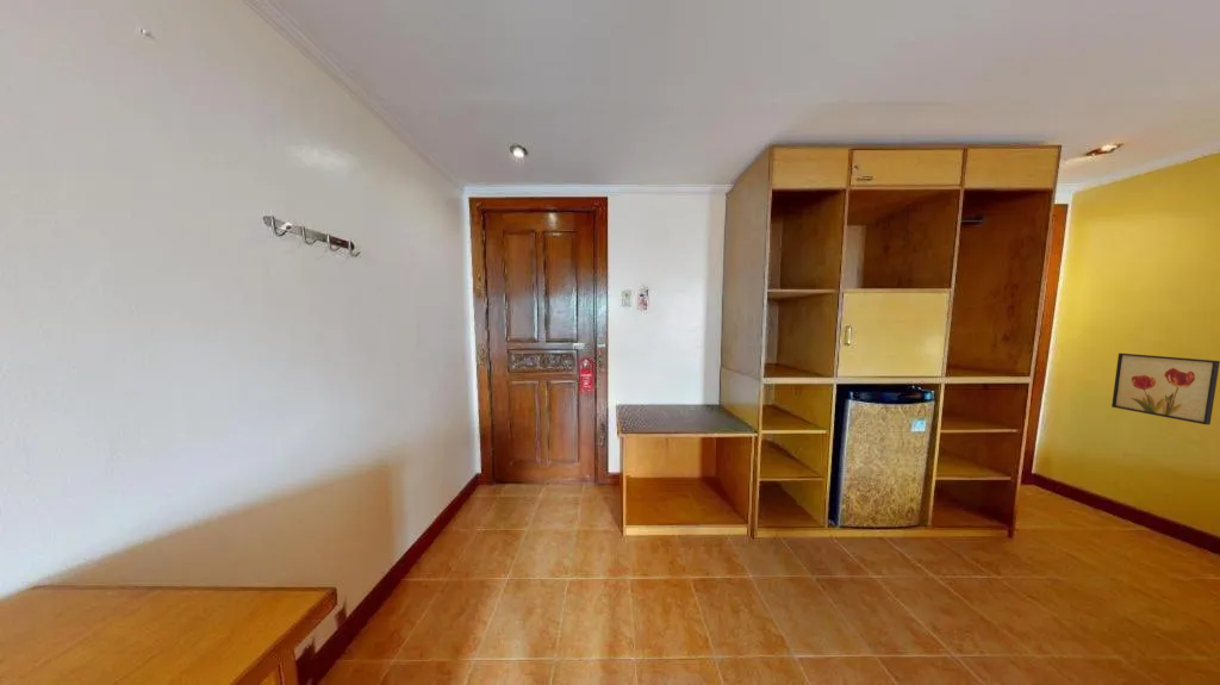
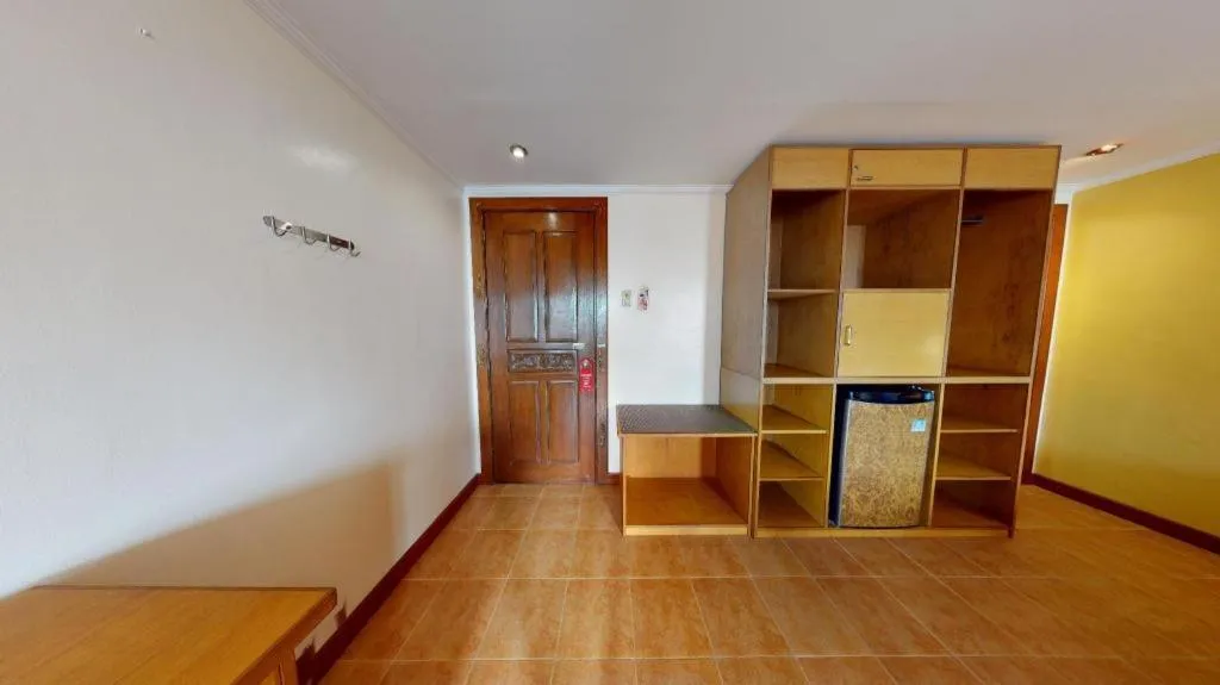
- wall art (1162, 386)
